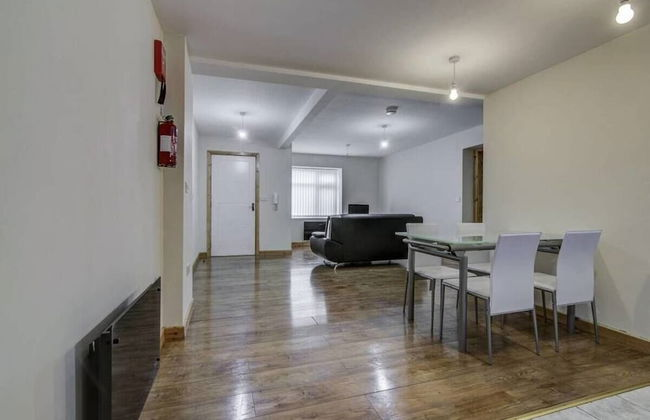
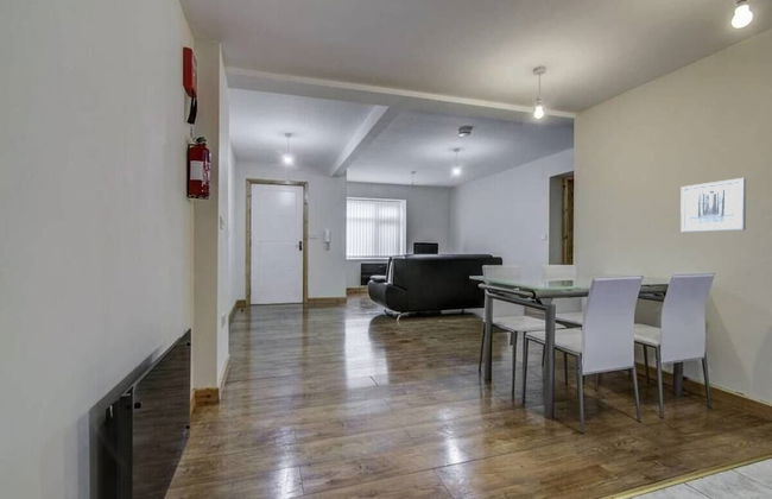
+ wall art (710, 207)
